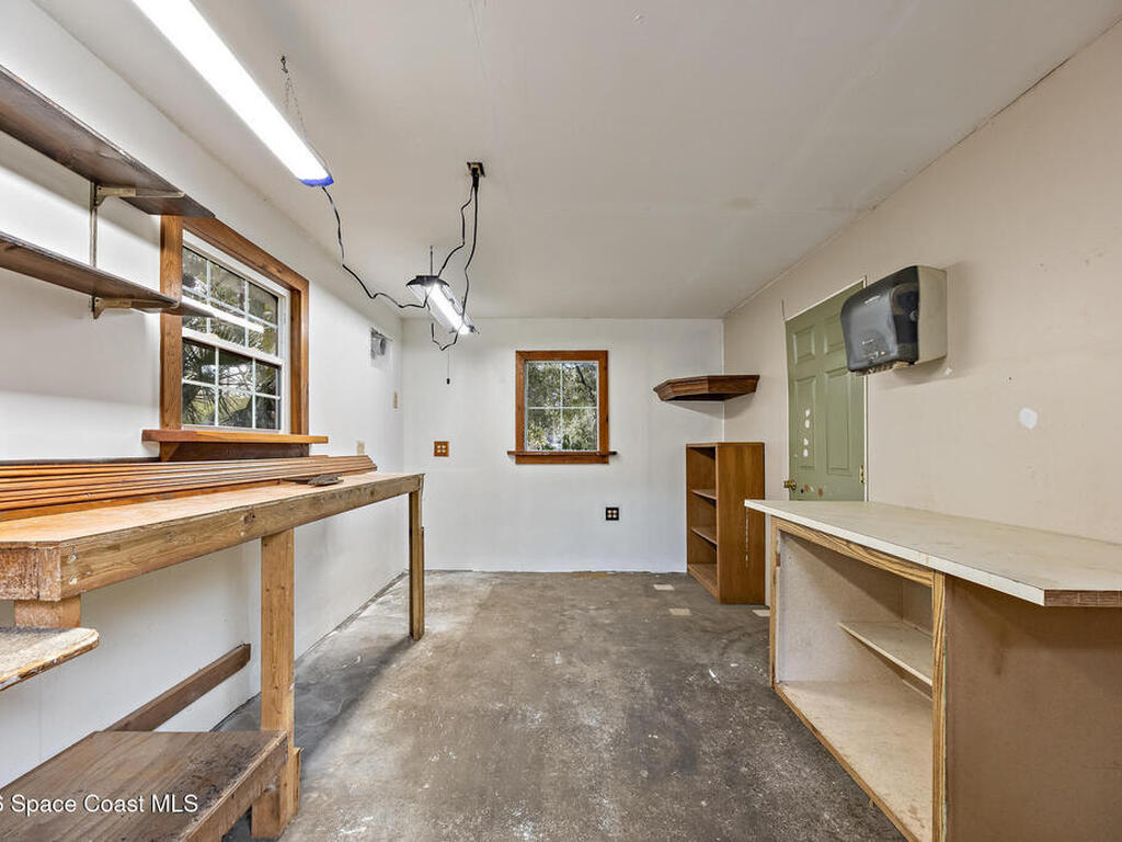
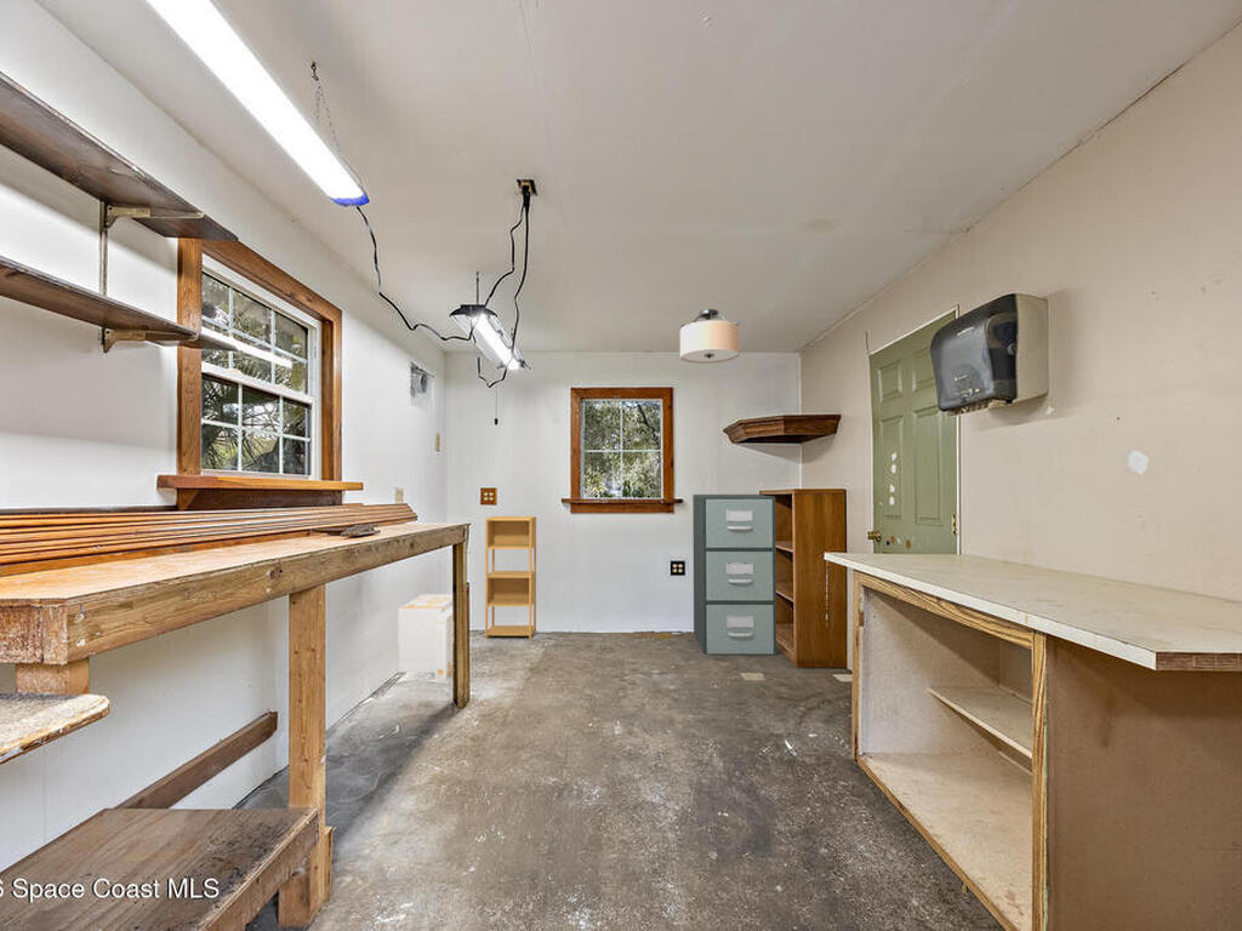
+ light fixture (708, 335)
+ filing cabinet (731, 570)
+ product box (433, 633)
+ shelving unit (511, 576)
